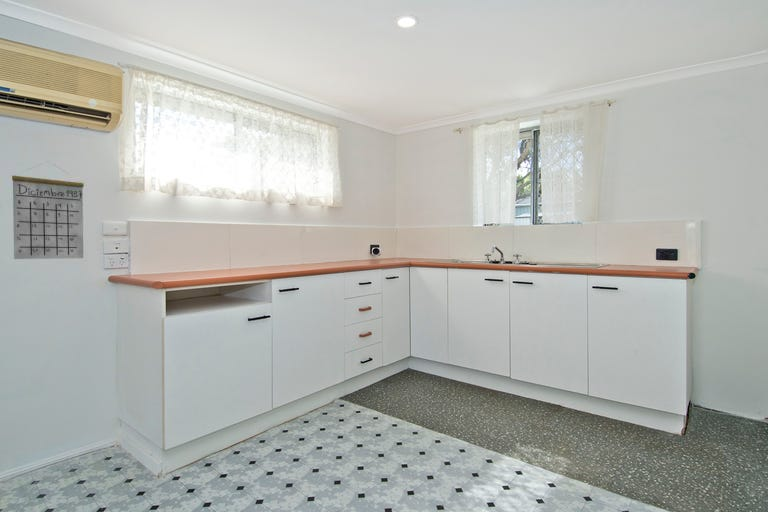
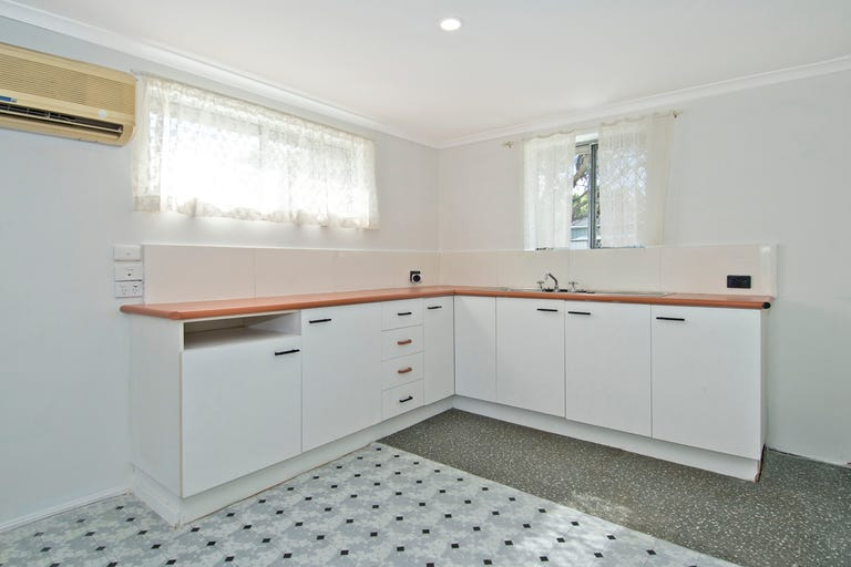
- calendar (50, 209)
